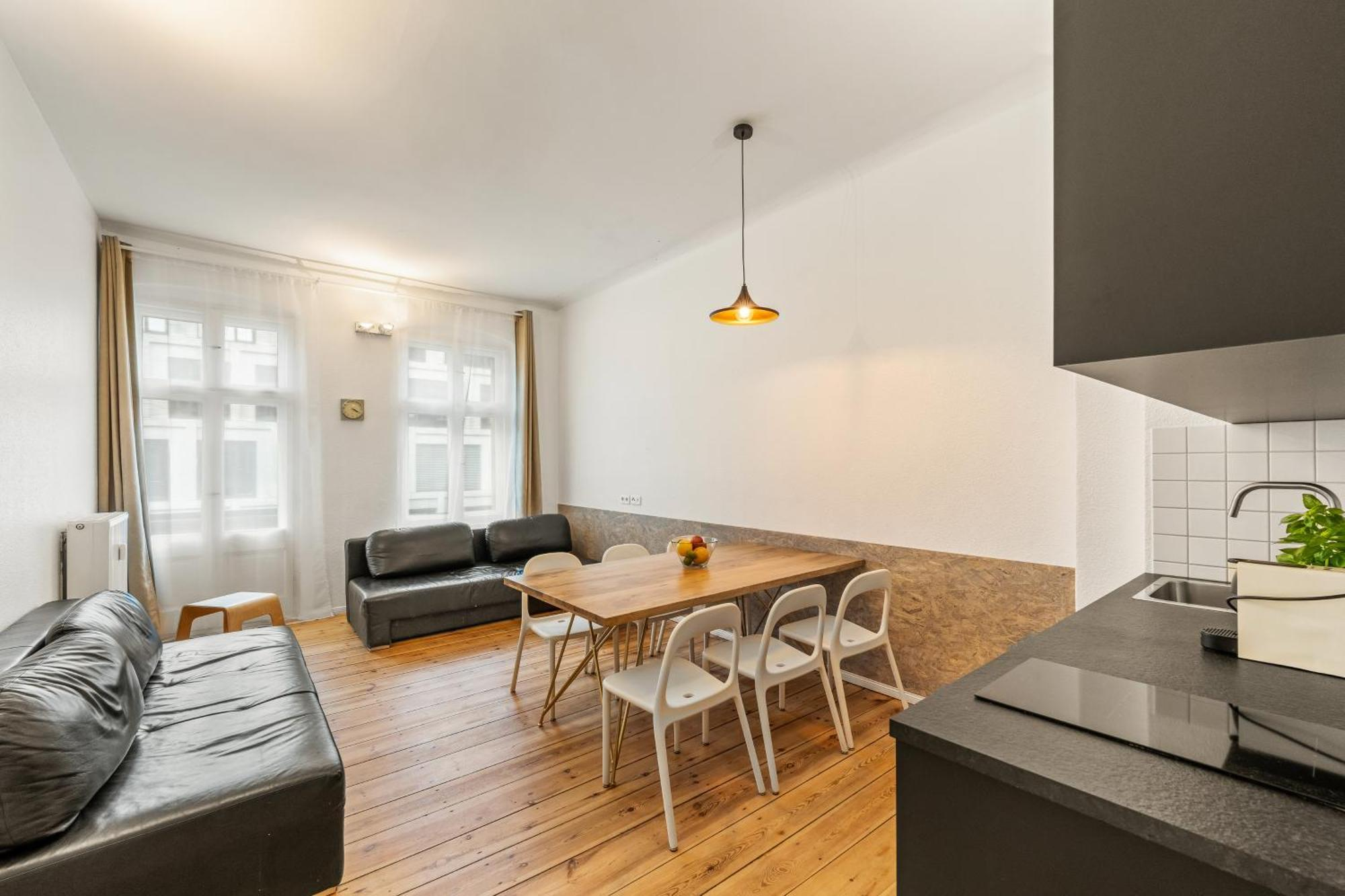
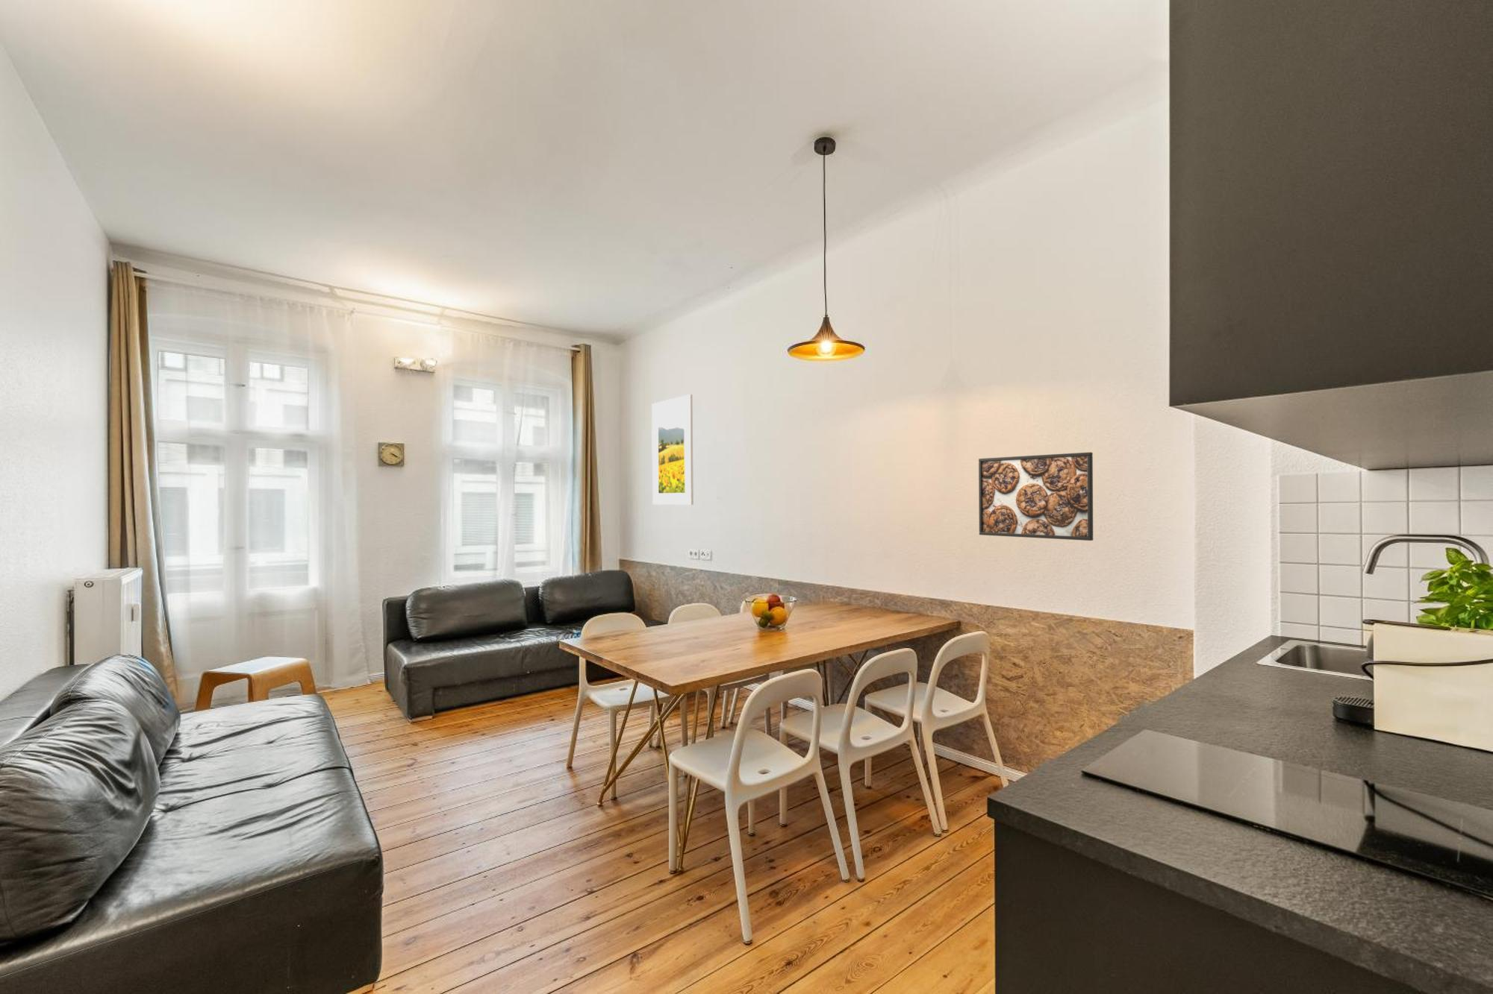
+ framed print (1031, 496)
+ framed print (672, 452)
